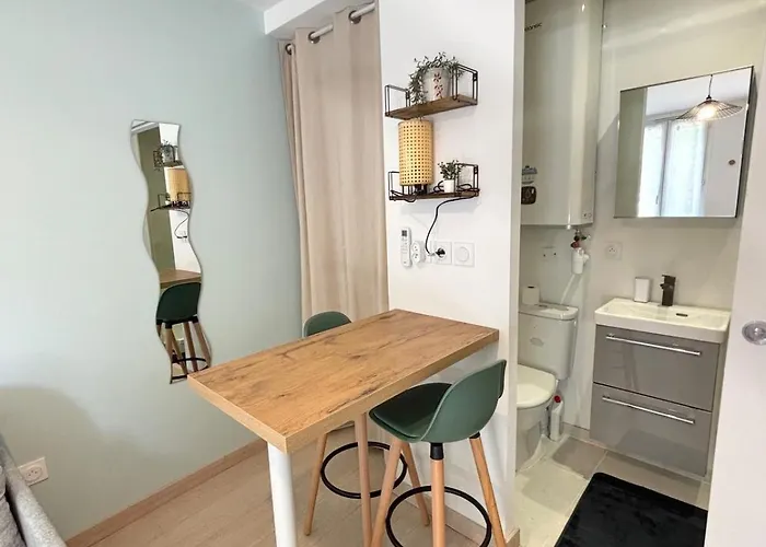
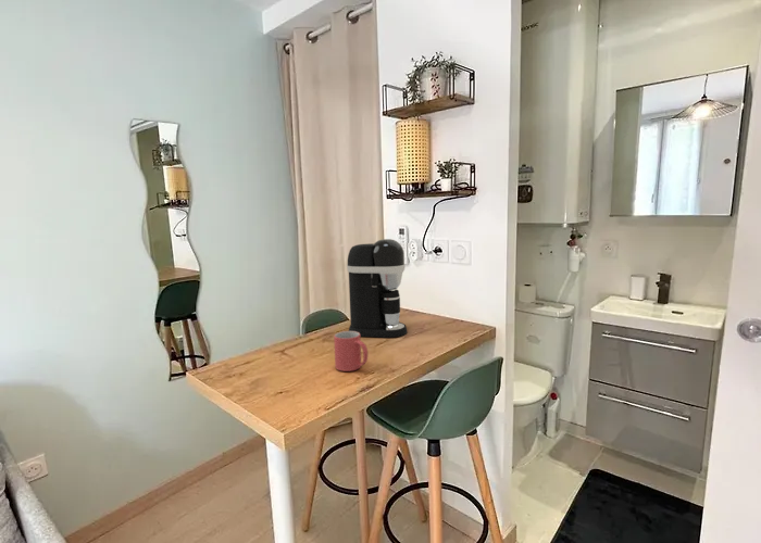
+ coffee maker (376, 286)
+ mug (351, 352)
